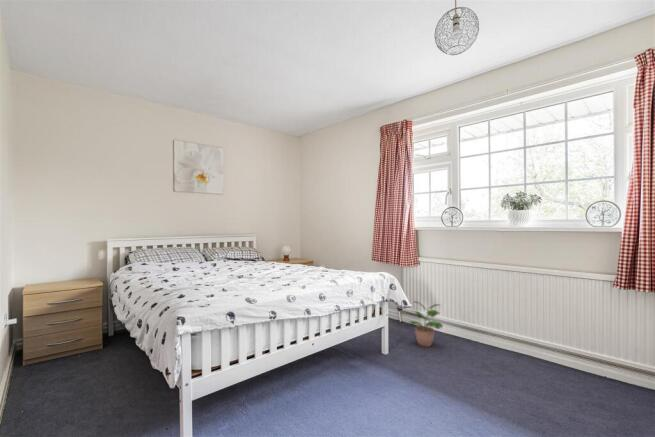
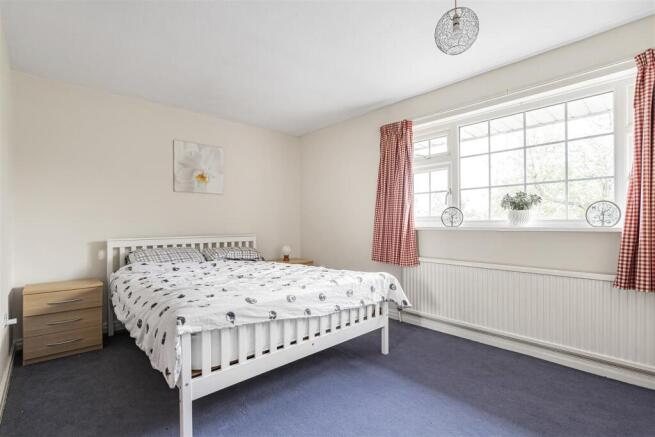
- potted plant (426, 323)
